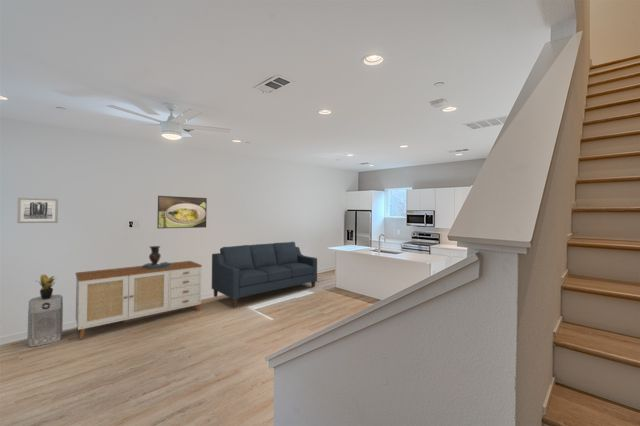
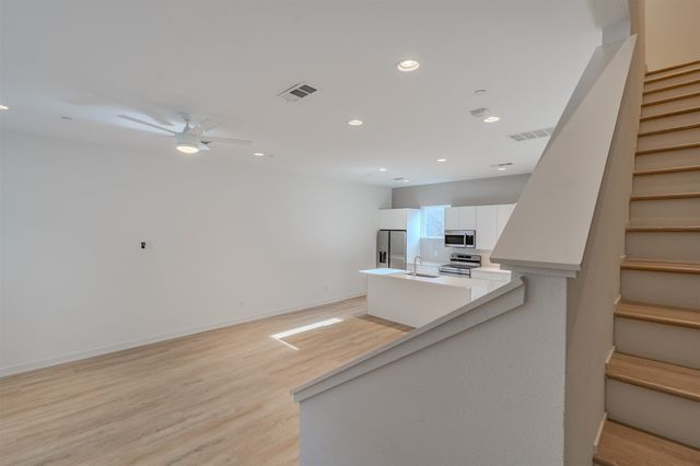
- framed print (183, 212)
- decorative urn (158, 256)
- sofa (268, 268)
- sideboard (143, 293)
- air purifier (45, 318)
- wall art (38, 210)
- potted plant (47, 285)
